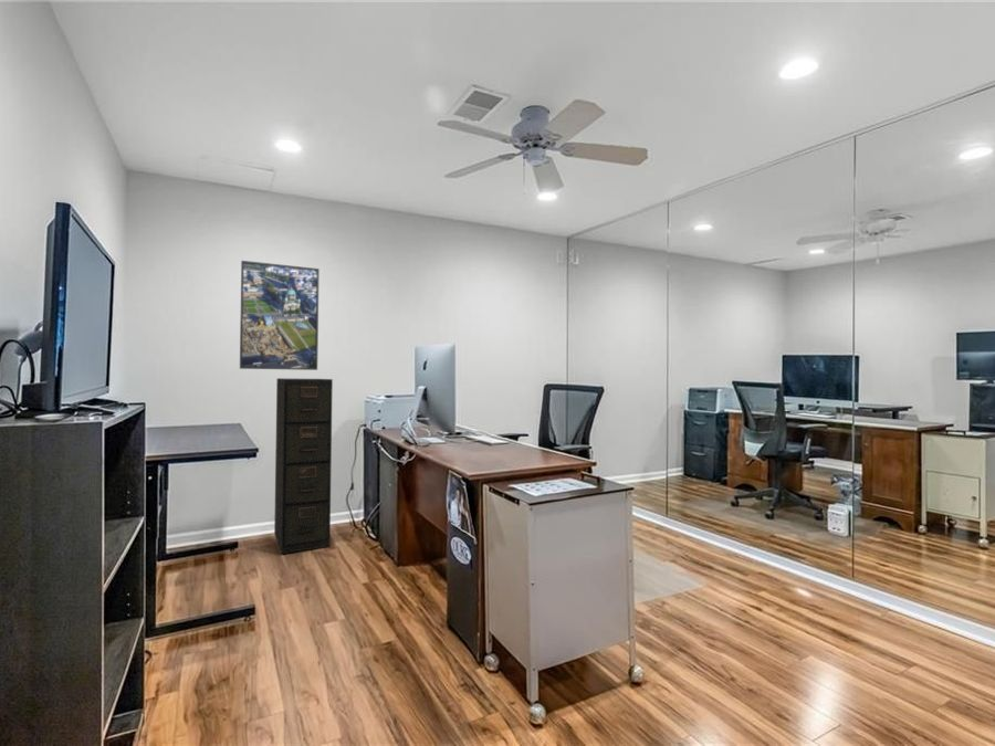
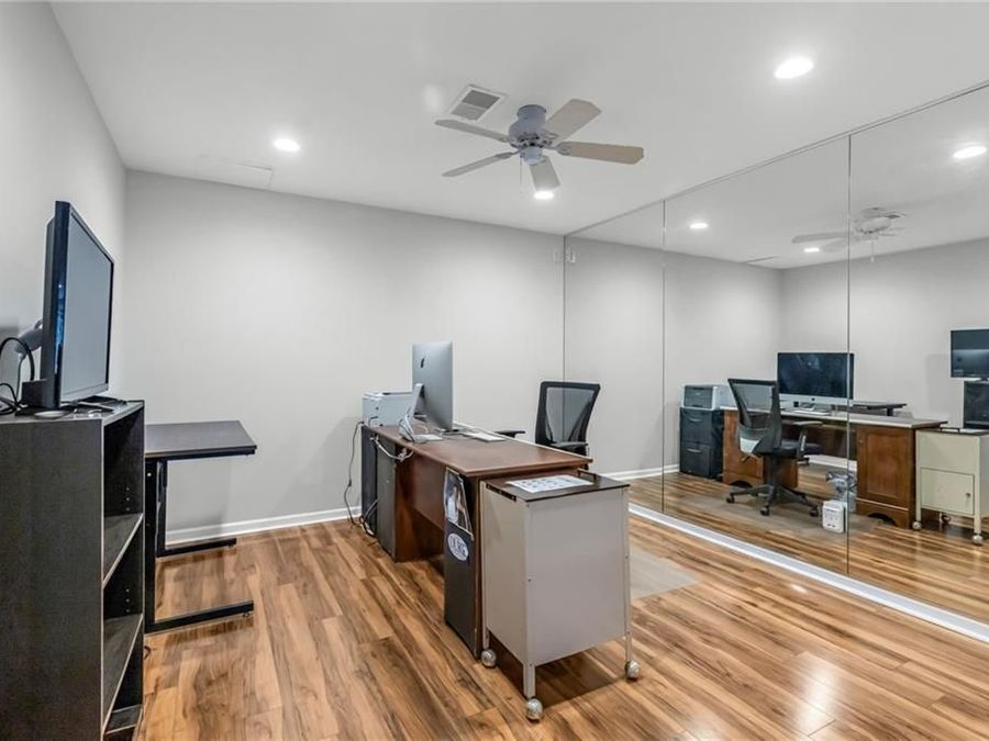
- filing cabinet (302, 459)
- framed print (280, 316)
